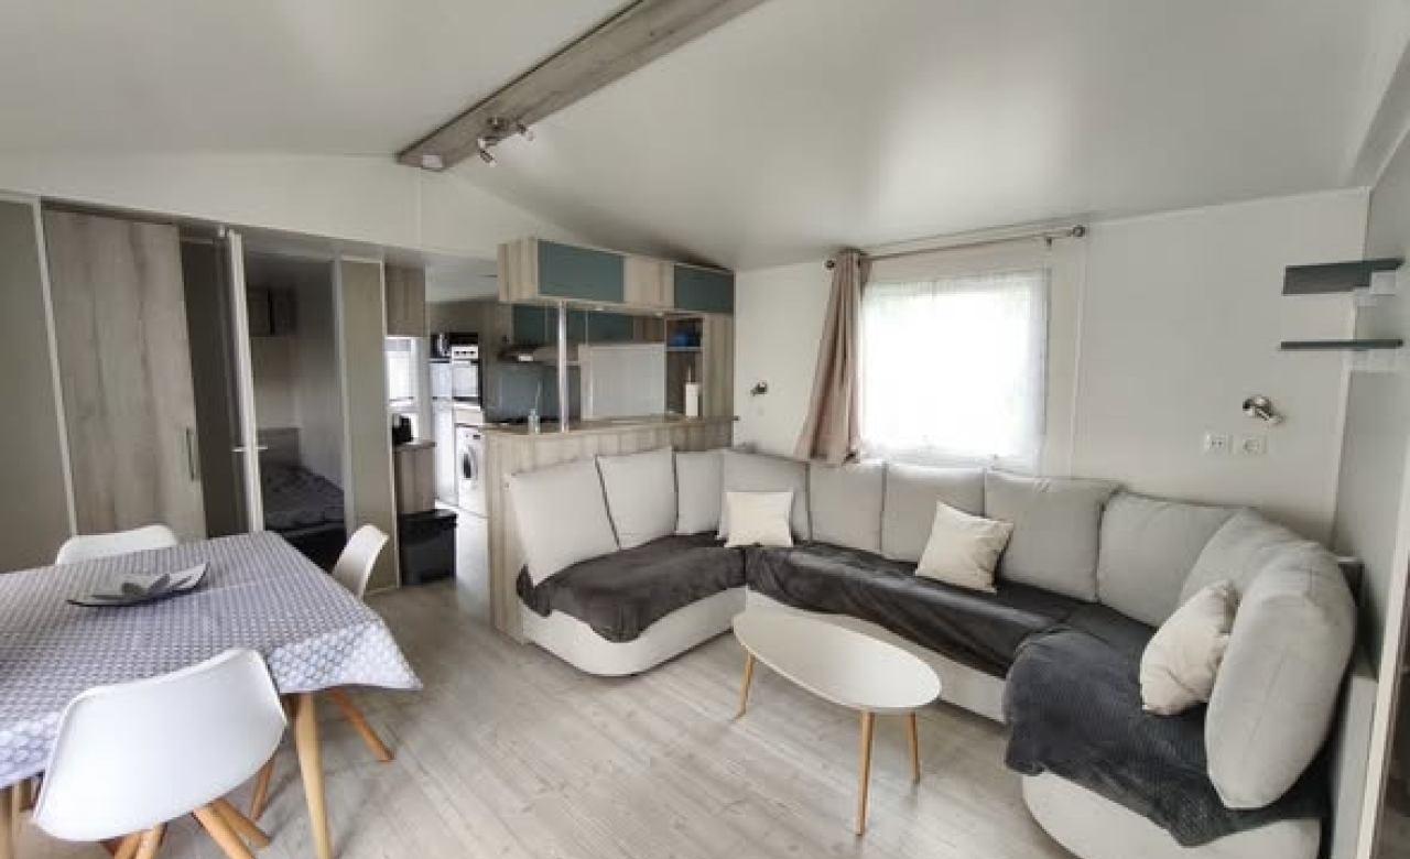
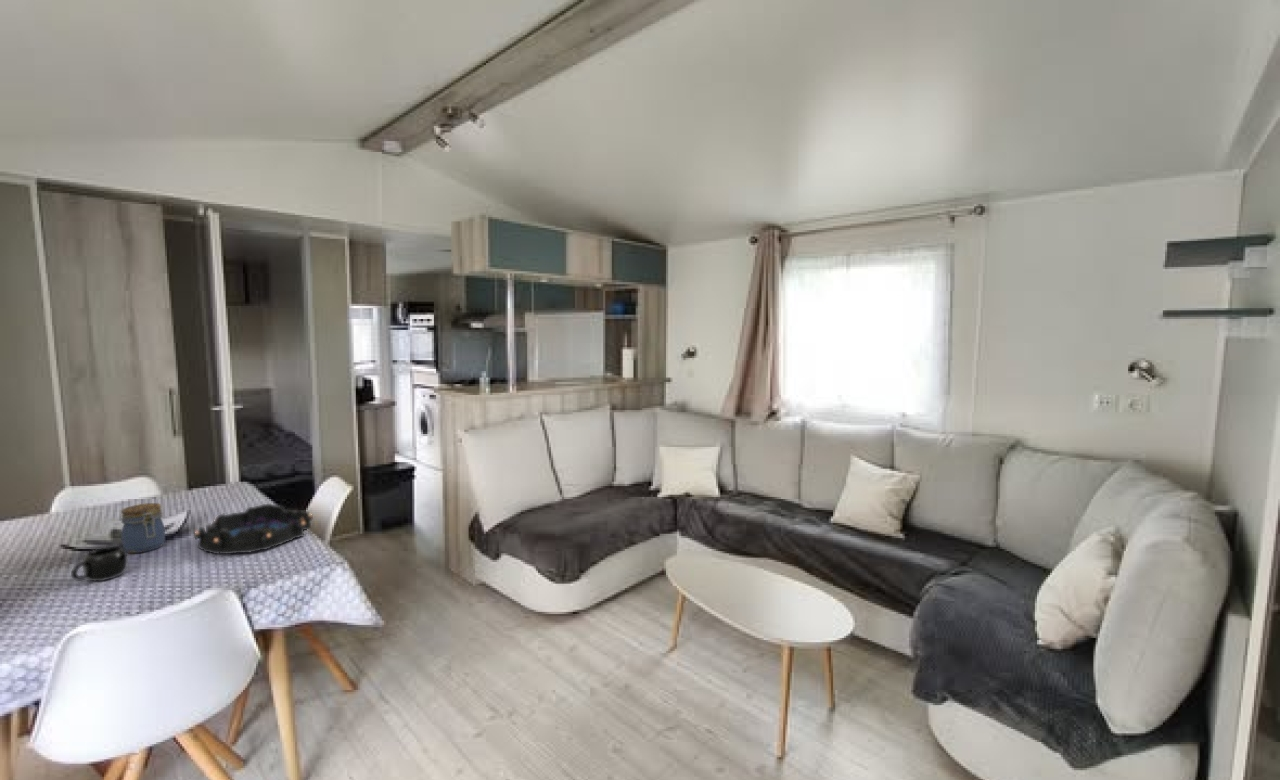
+ mug (100, 564)
+ jar (143, 527)
+ decorative bowl (256, 525)
